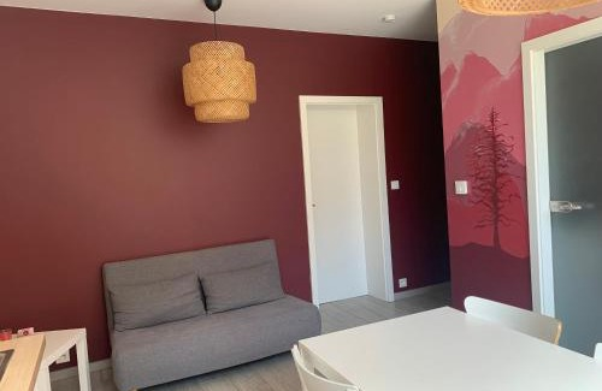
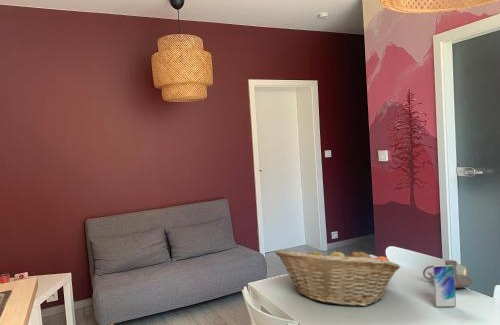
+ smartphone (444, 286)
+ candle holder (454, 272)
+ fruit basket (334, 268)
